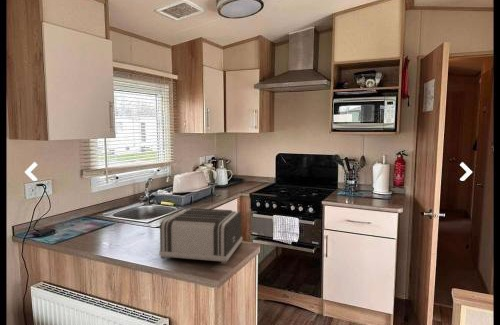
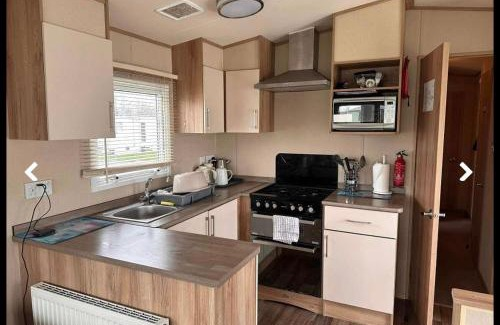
- toaster (200, 232)
